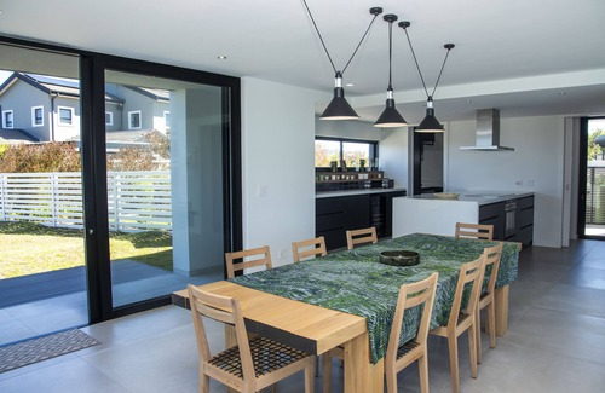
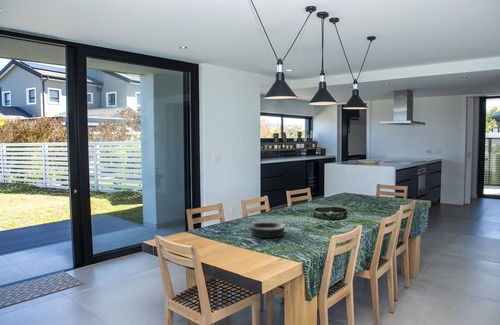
+ bowl (267, 229)
